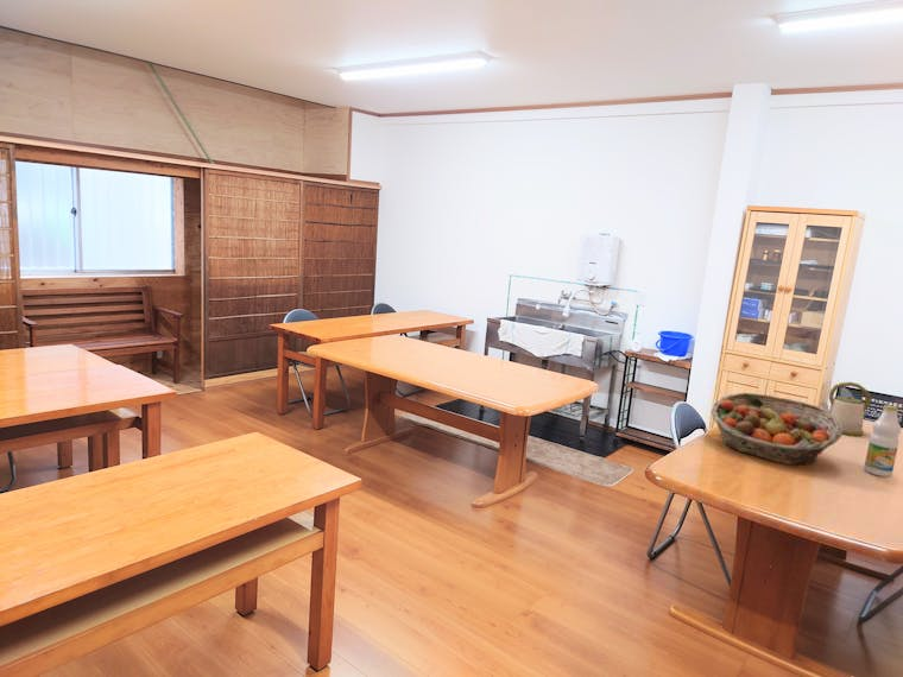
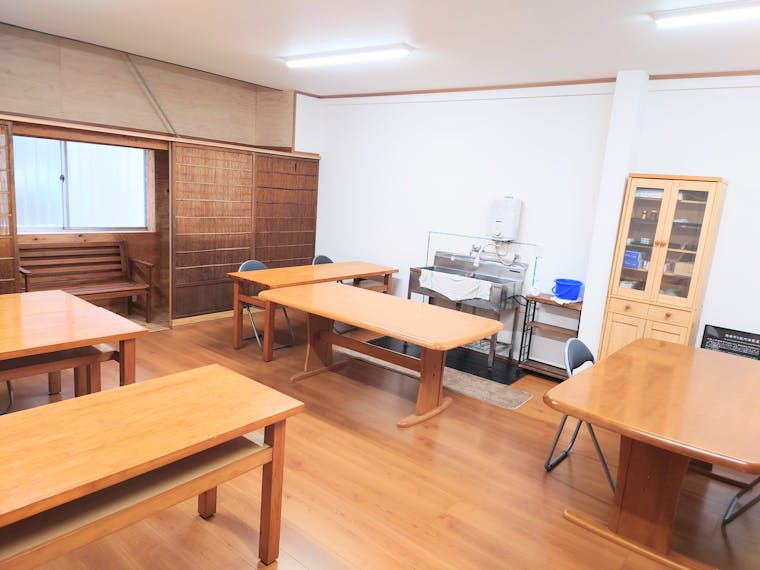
- kettle (844, 405)
- bottle (884, 439)
- fruit basket (771, 426)
